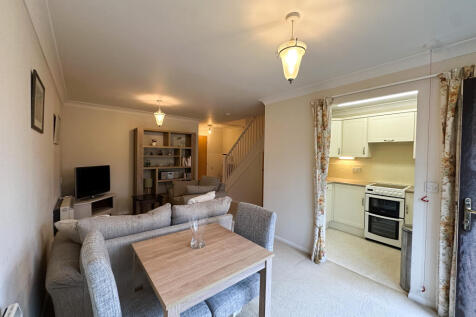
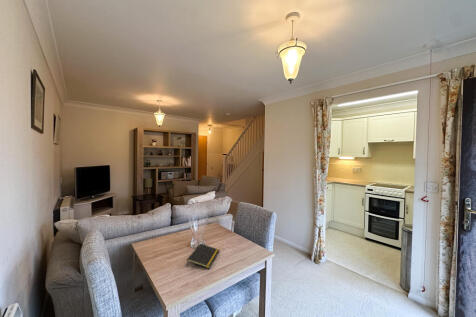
+ notepad (204, 254)
